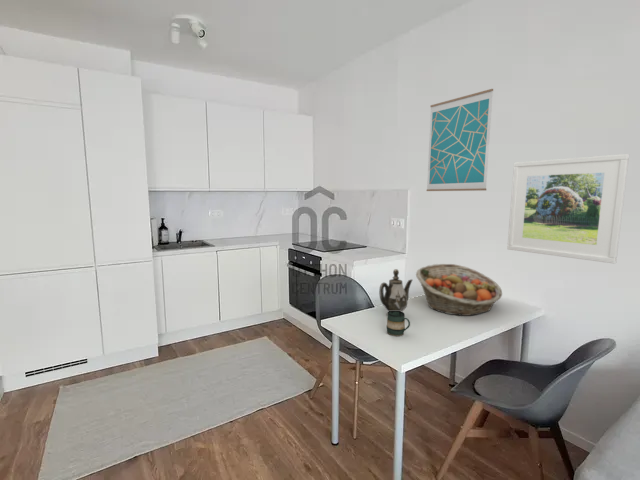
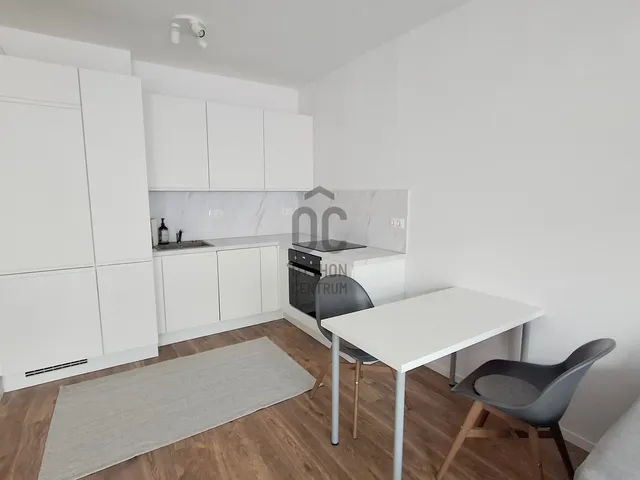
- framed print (560, 208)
- teapot (396, 292)
- mug (398, 324)
- fruit basket (457, 288)
- wall art (456, 145)
